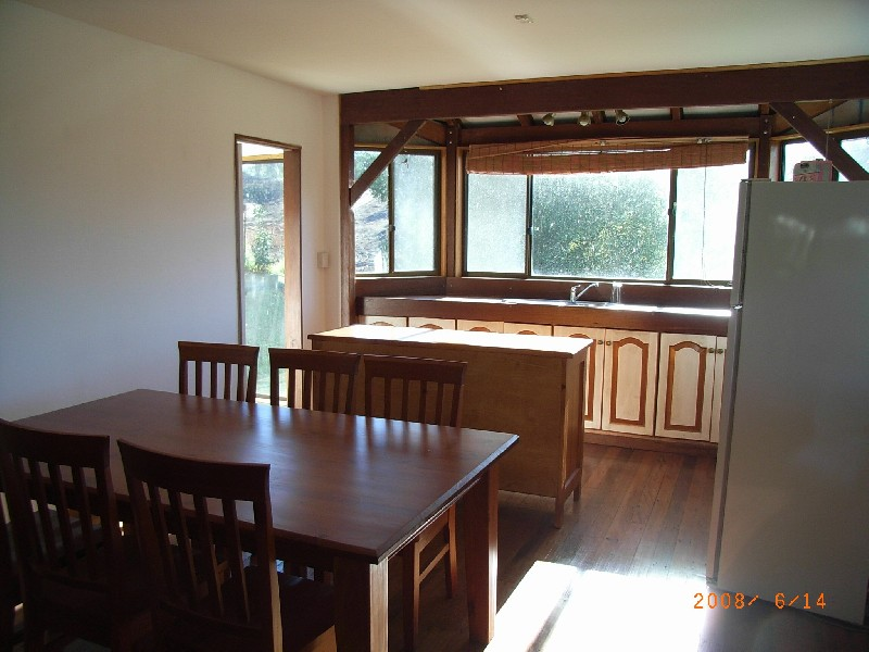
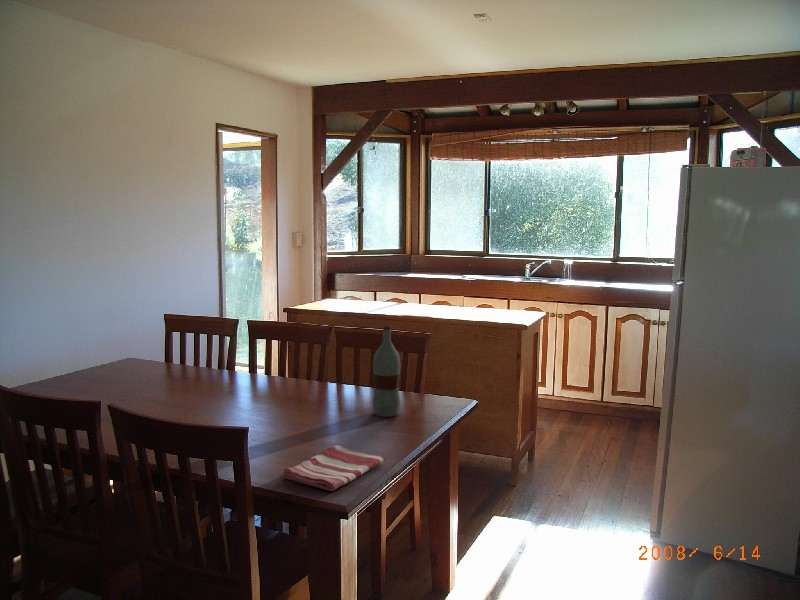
+ bottle (386, 369)
+ dish towel (335, 465)
